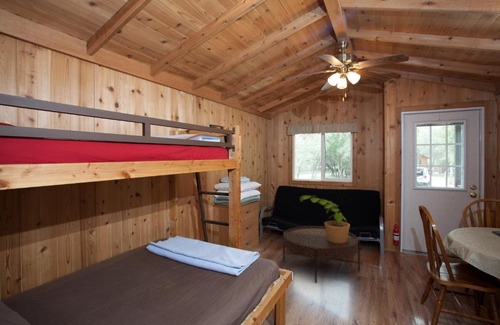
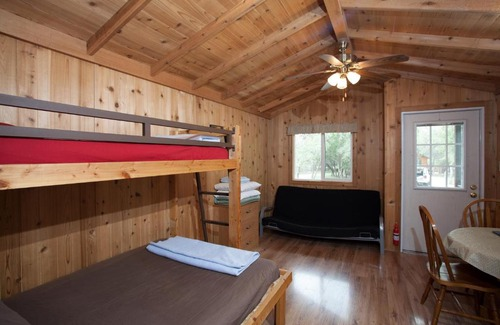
- potted plant (326, 213)
- coffee table (319, 250)
